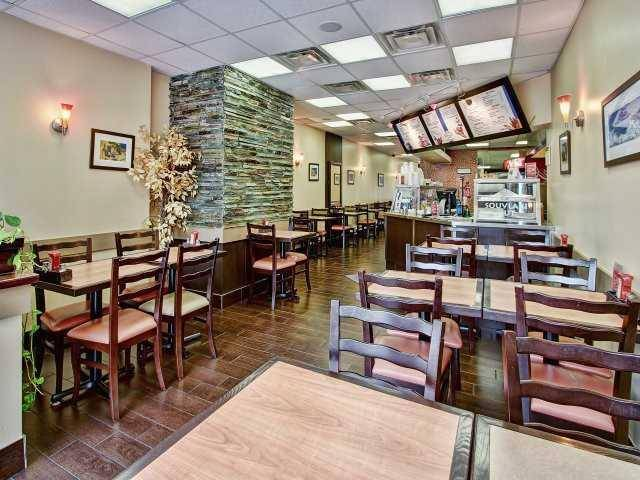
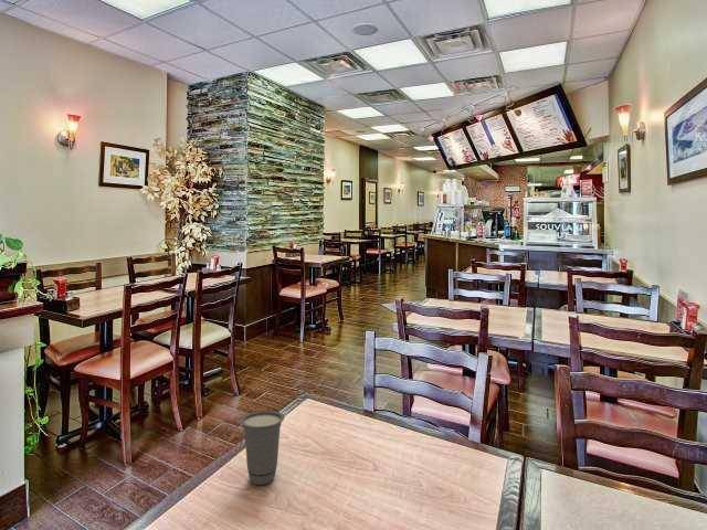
+ cup (262, 448)
